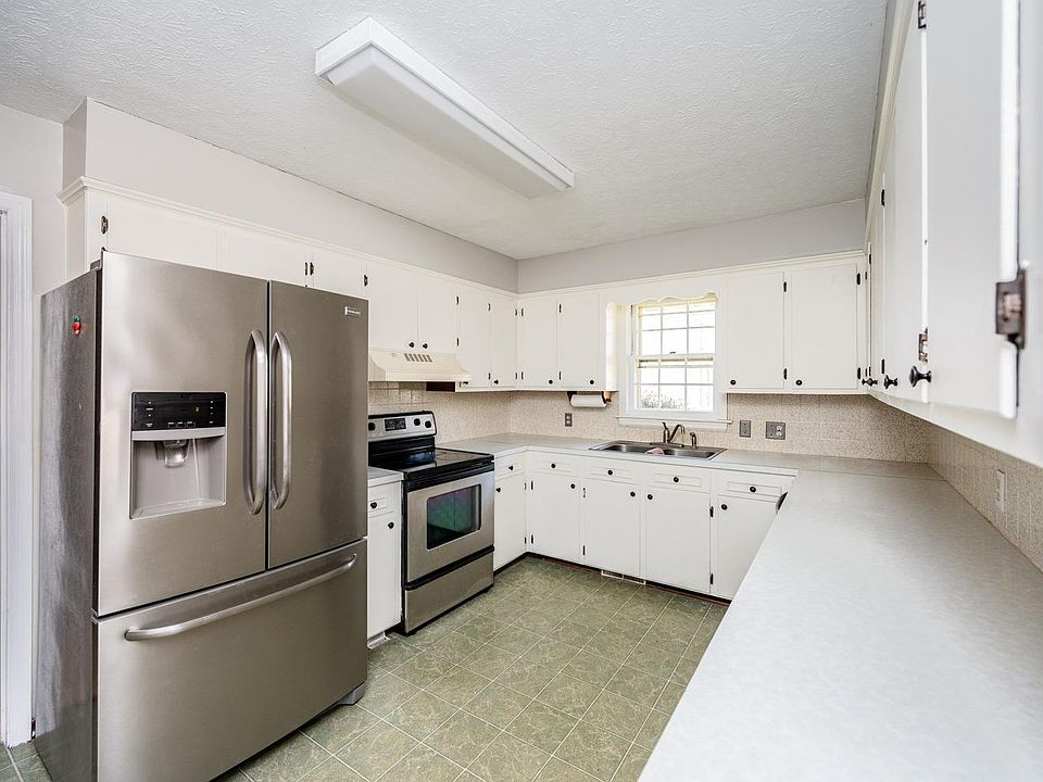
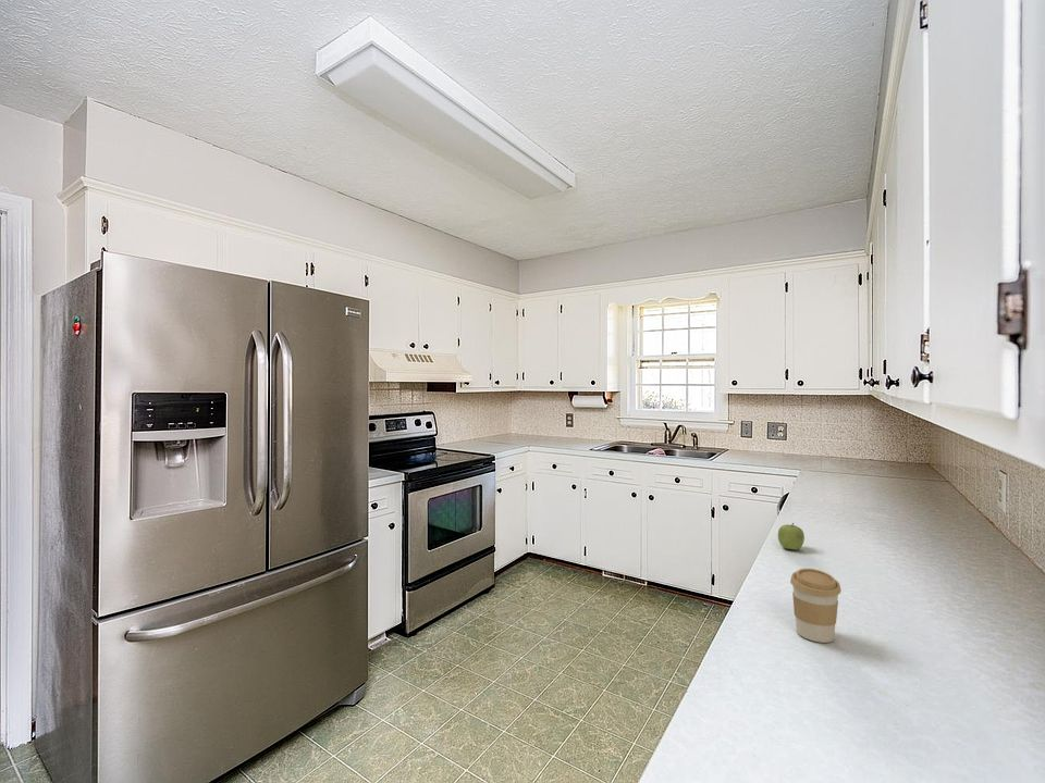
+ fruit (790, 535)
+ coffee cup (814, 604)
